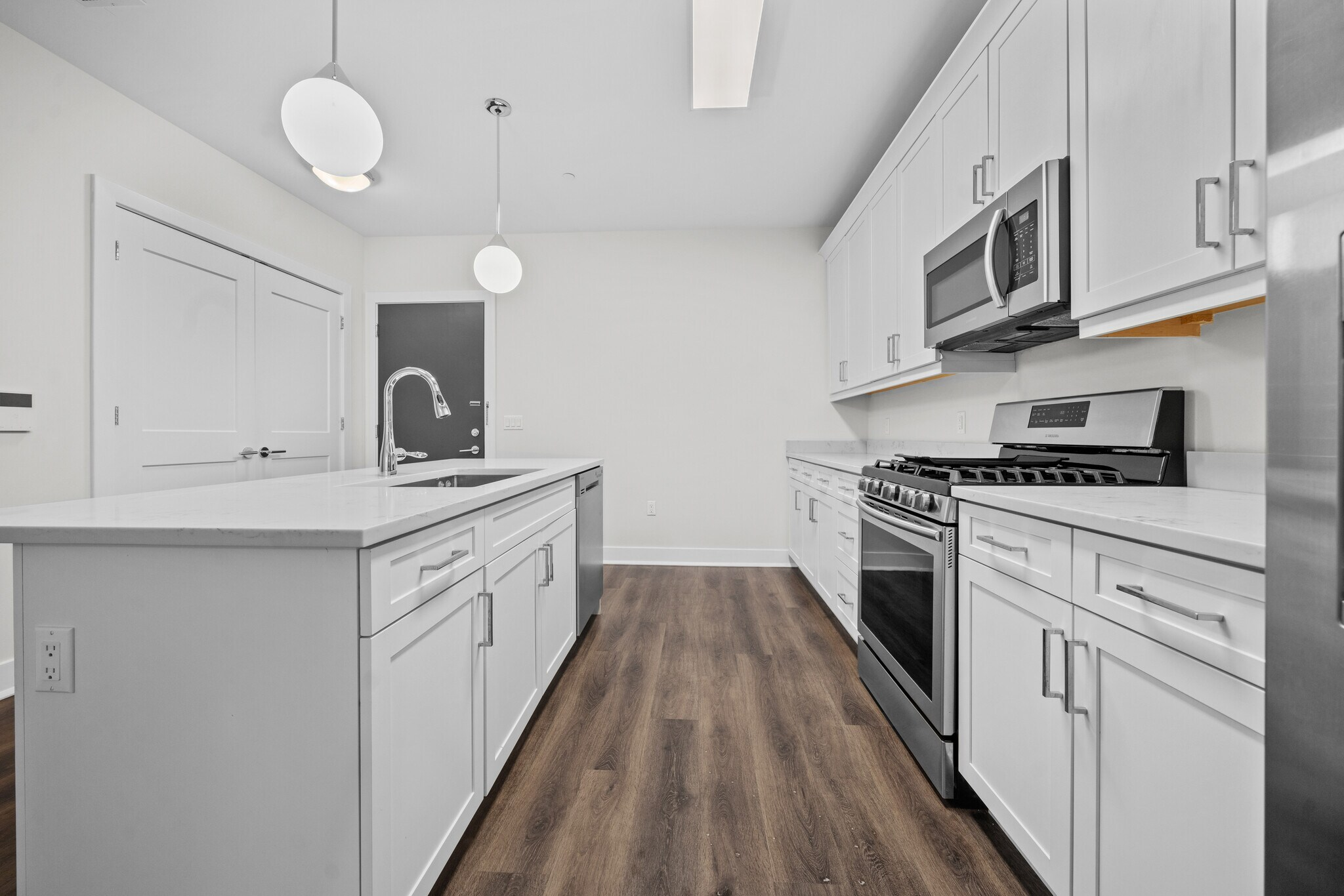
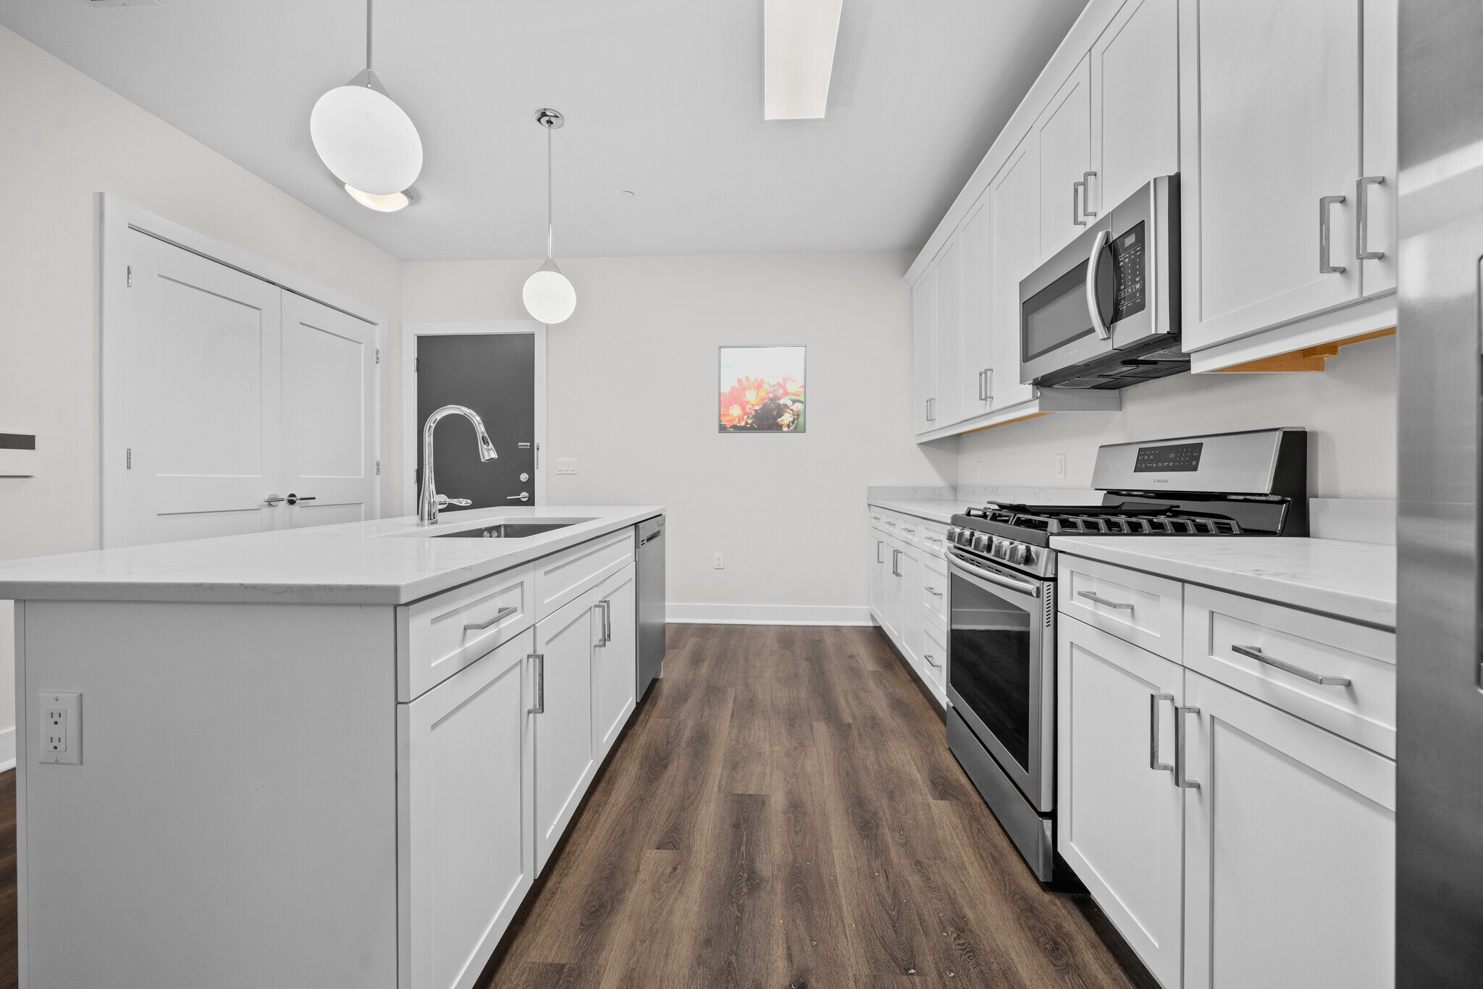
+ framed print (761, 389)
